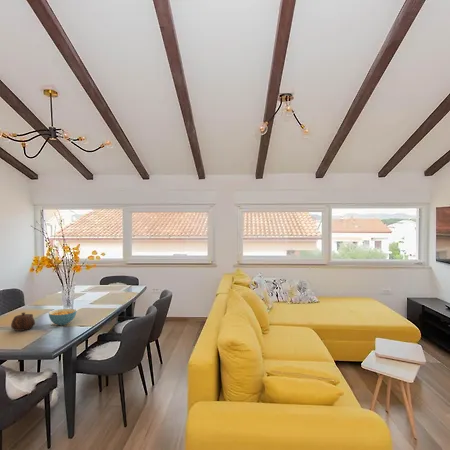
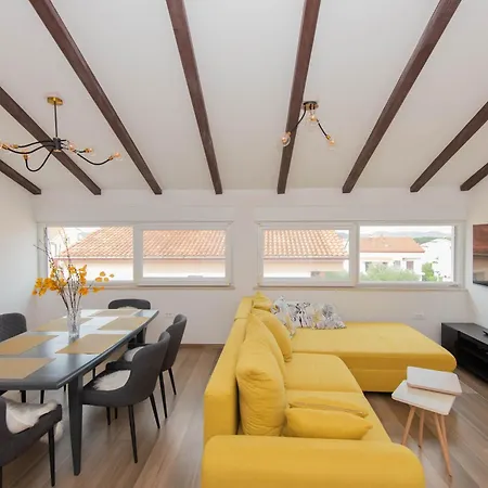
- teapot (22, 321)
- cereal bowl (62, 318)
